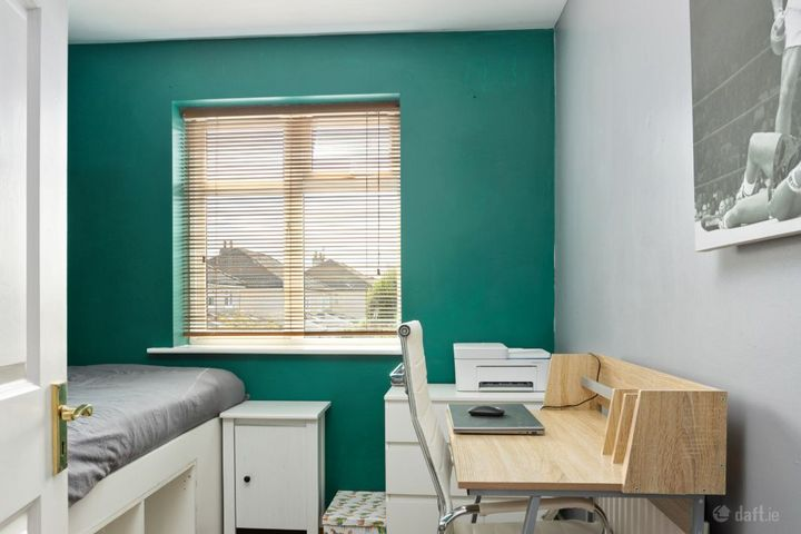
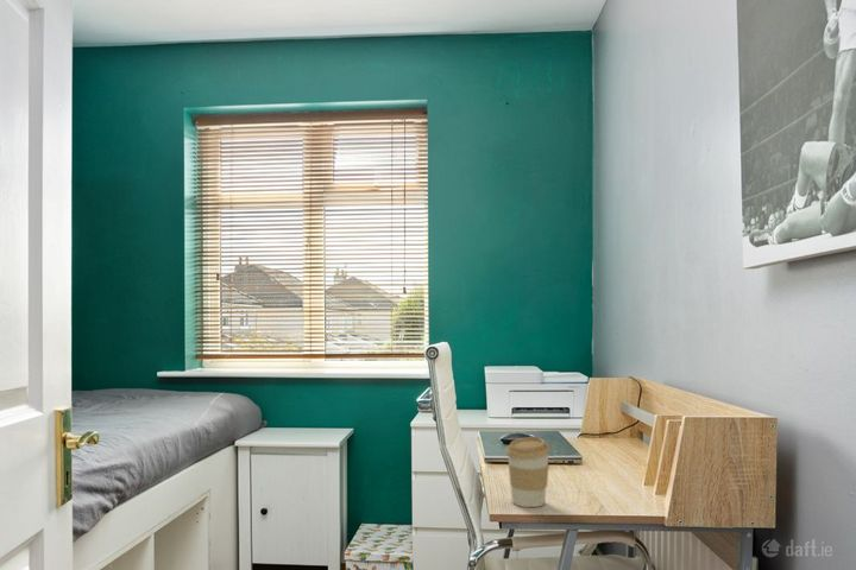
+ coffee cup (528, 470)
